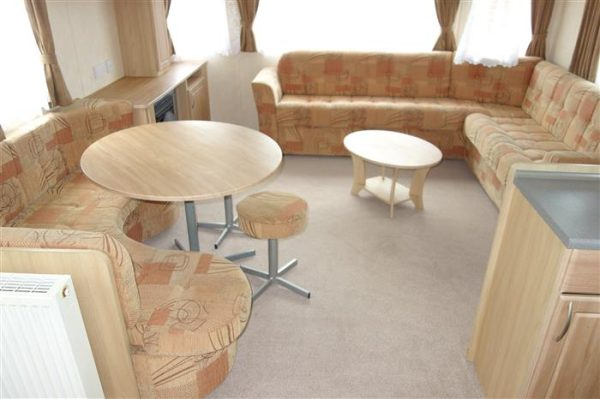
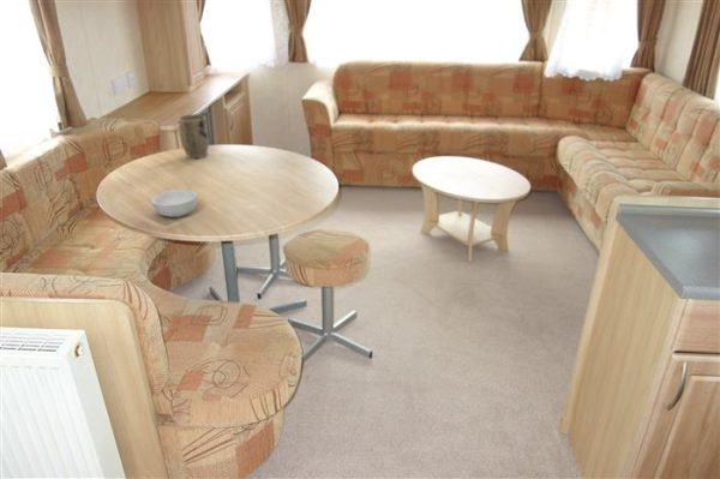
+ plant pot (194, 137)
+ cereal bowl (175, 204)
